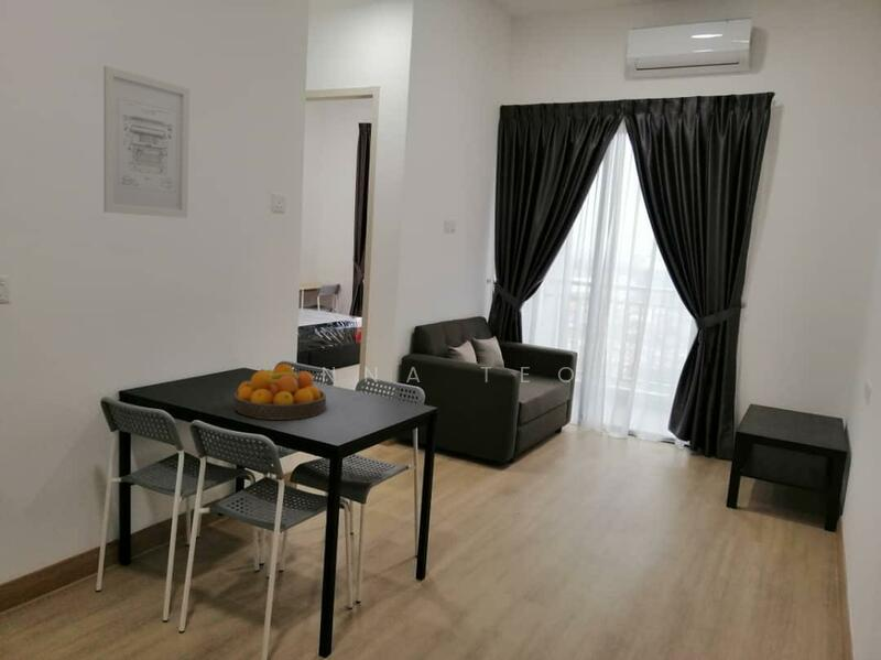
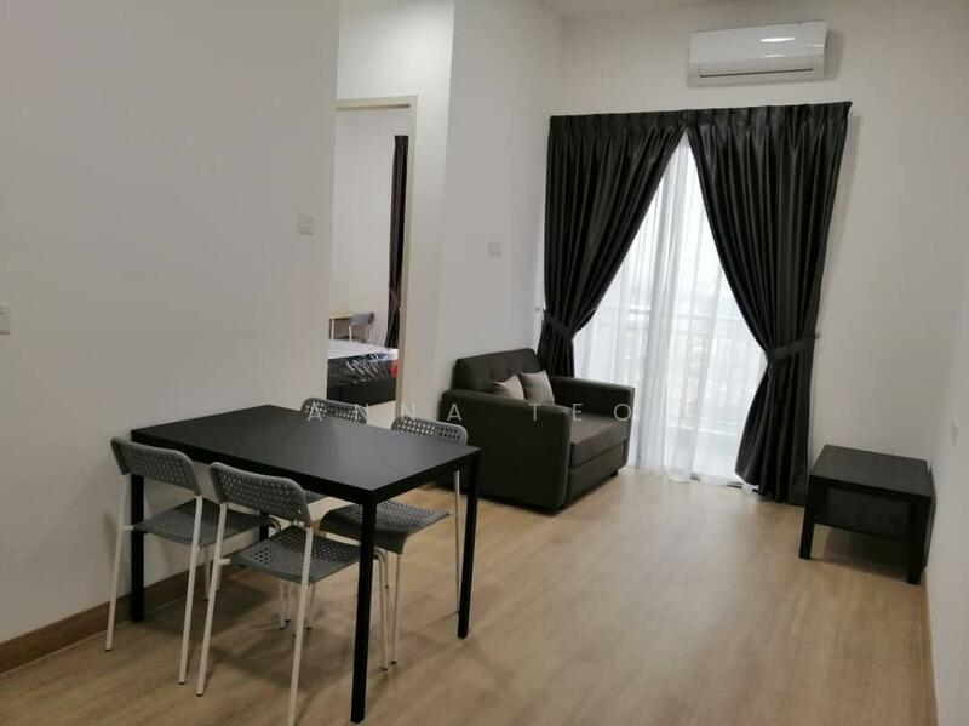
- wall art (149, 148)
- fruit bowl (281, 388)
